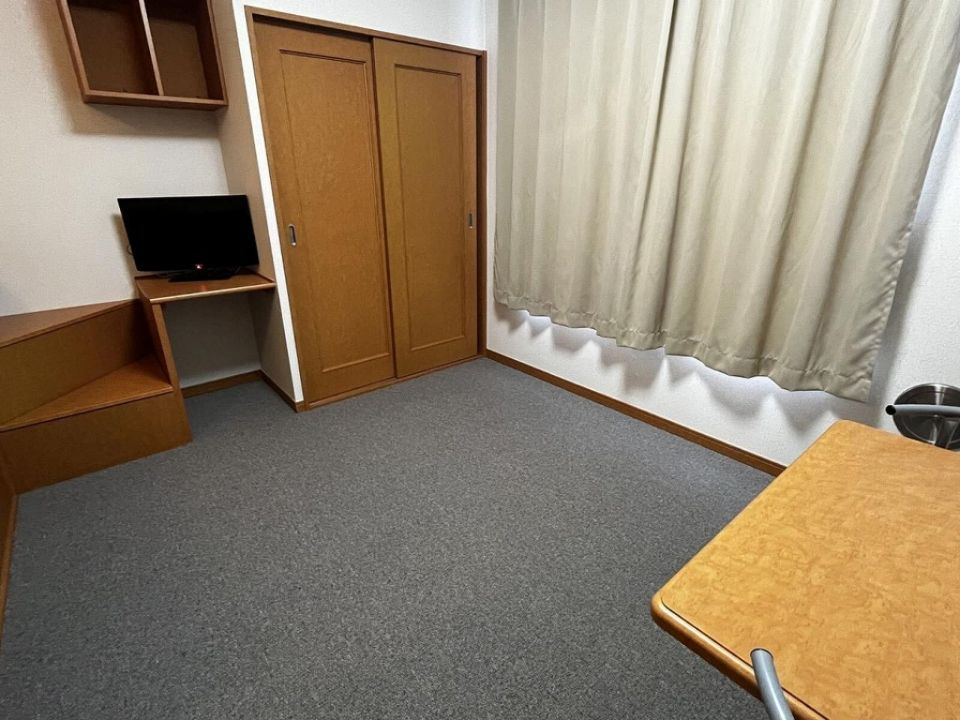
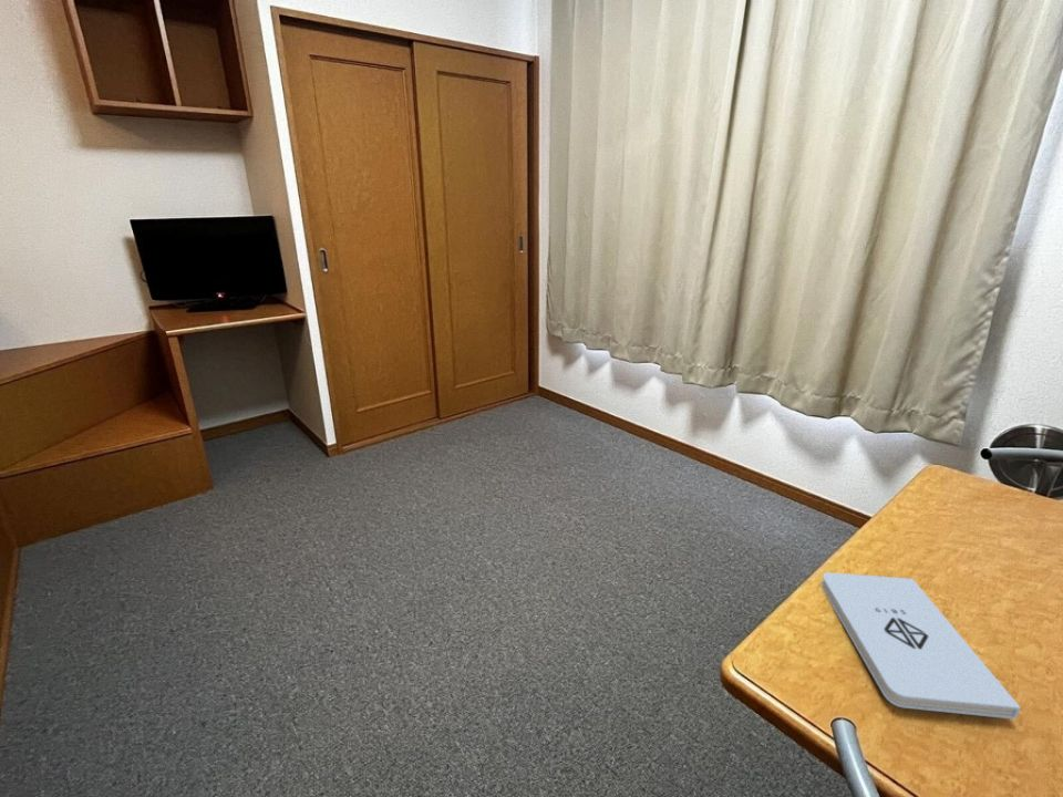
+ notepad (902, 633)
